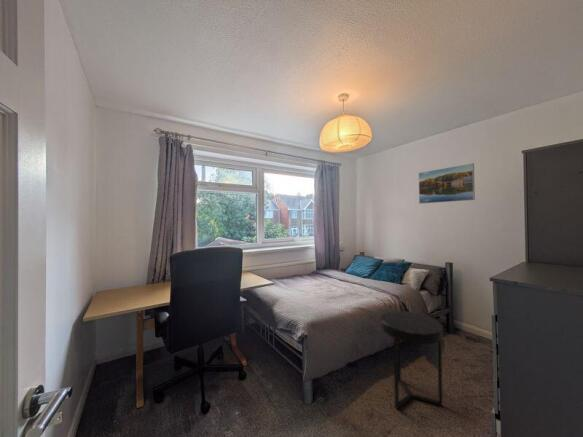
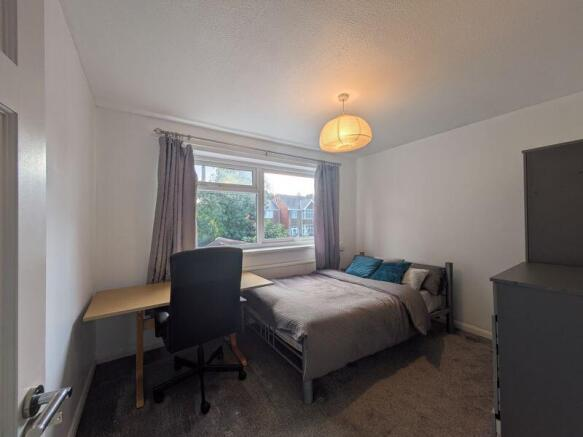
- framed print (444, 185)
- side table (399, 358)
